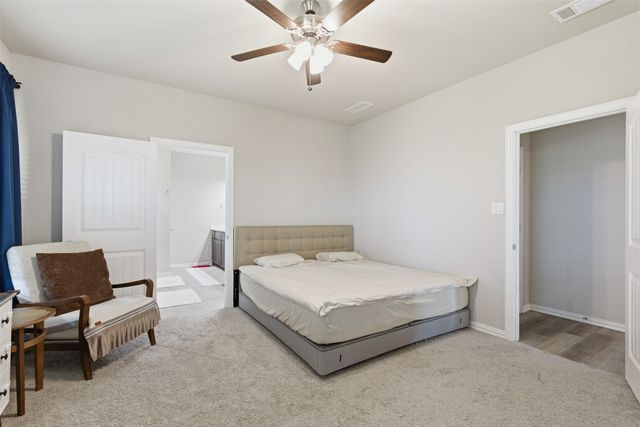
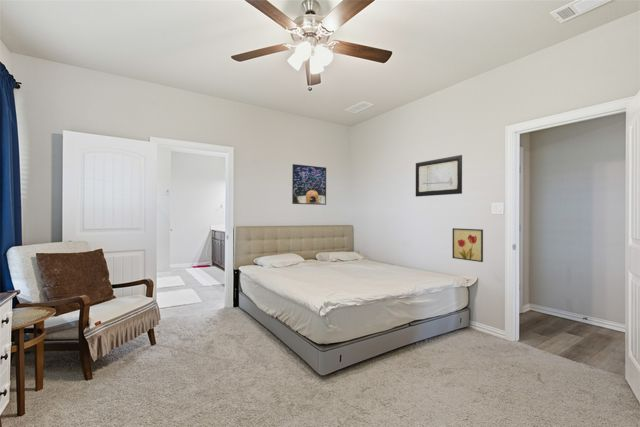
+ wall art (437, 177)
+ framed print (309, 185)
+ wall art (467, 244)
